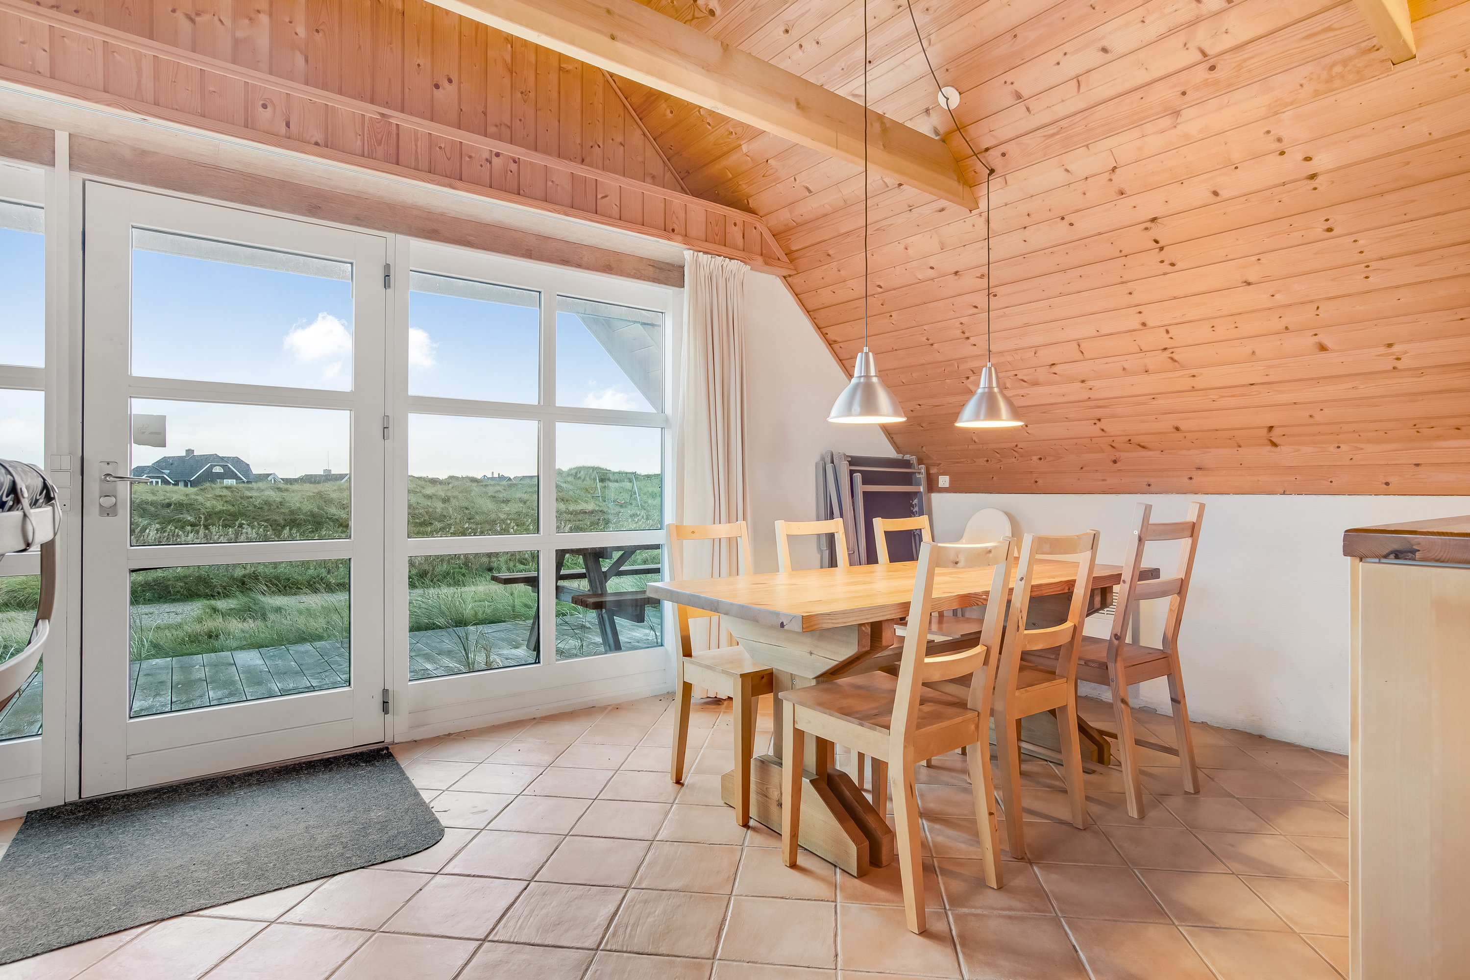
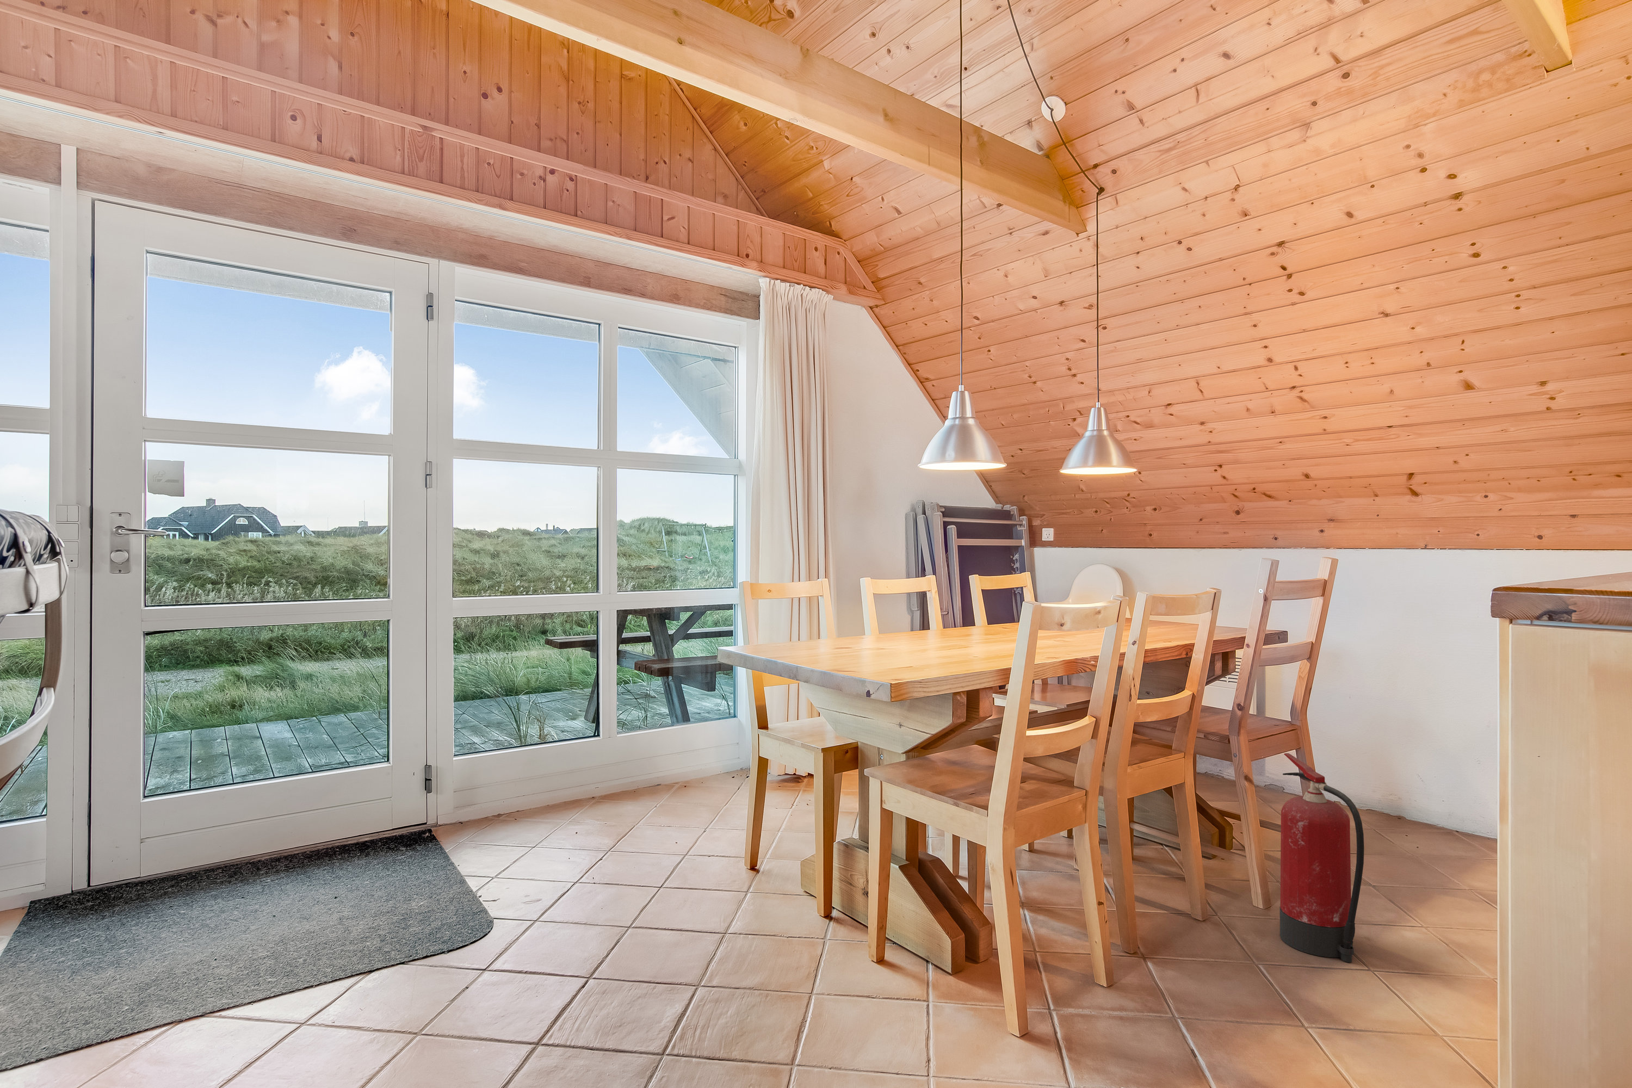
+ fire extinguisher (1321, 855)
